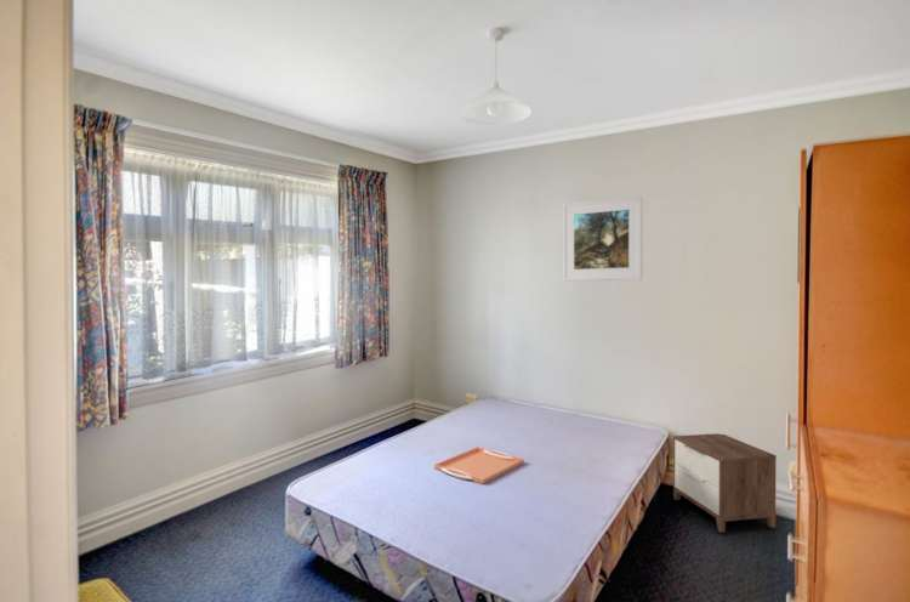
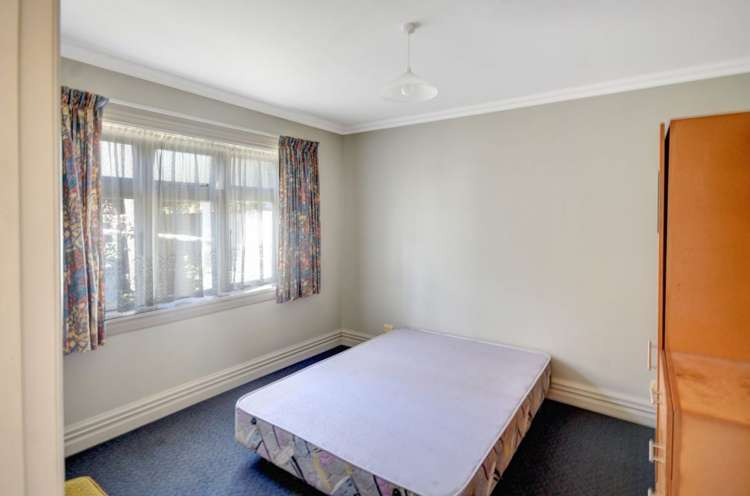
- serving tray (479, 464)
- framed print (601, 240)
- nightstand (720, 478)
